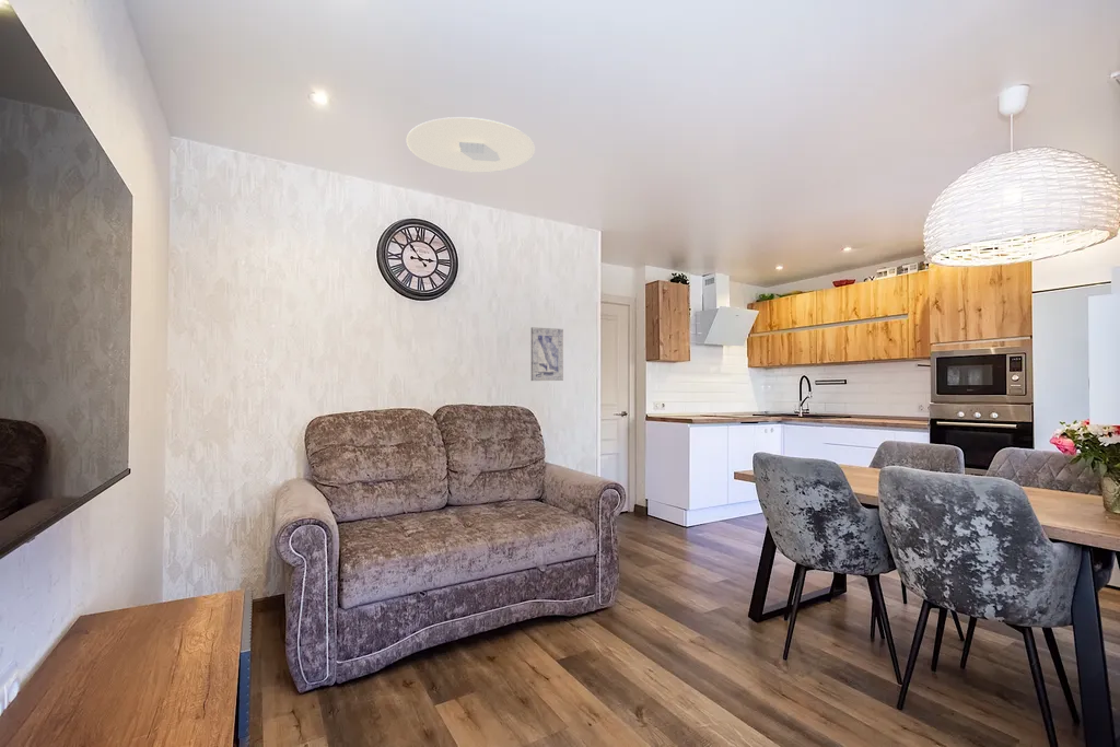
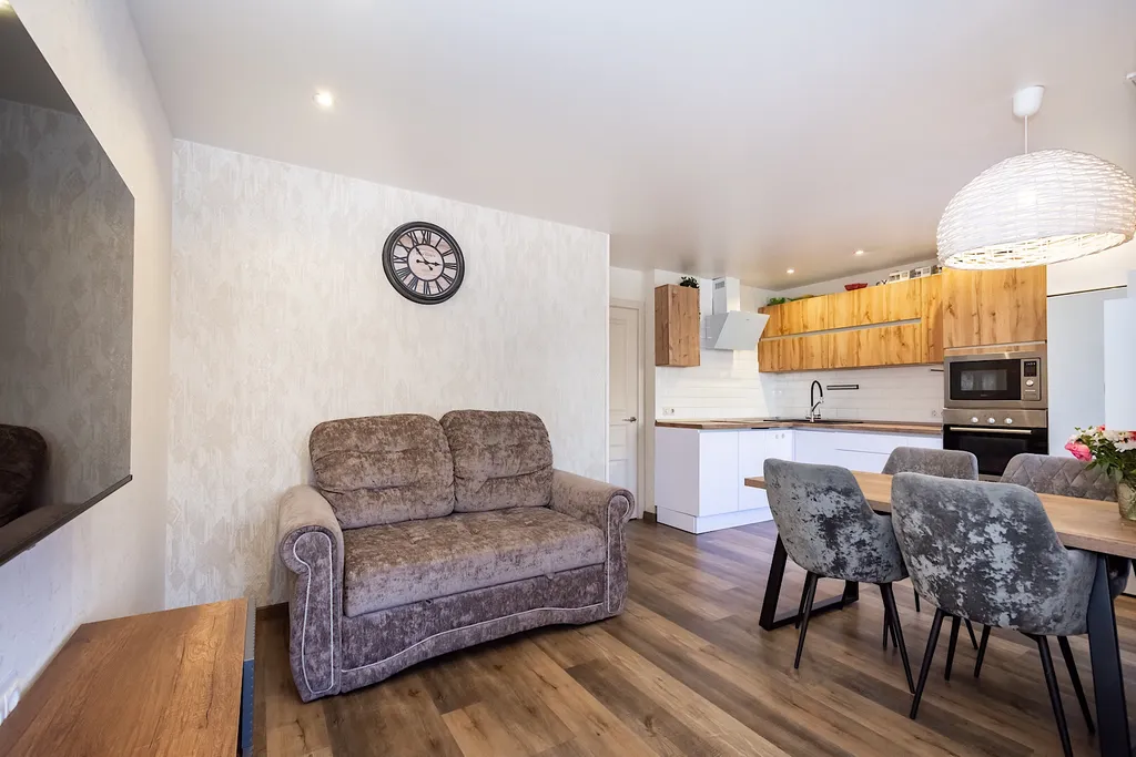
- ceiling light (471, 141)
- wall art (547, 354)
